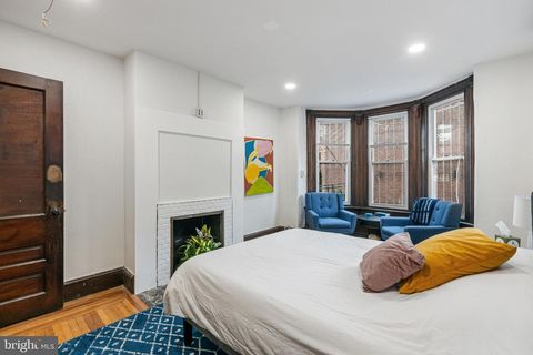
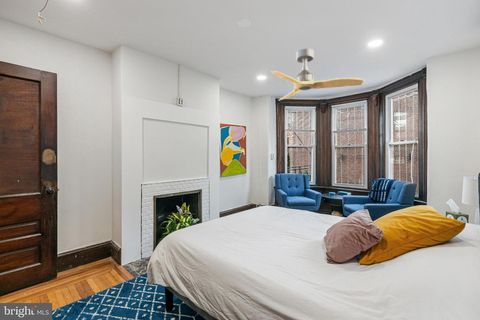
+ ceiling fan (312, 73)
